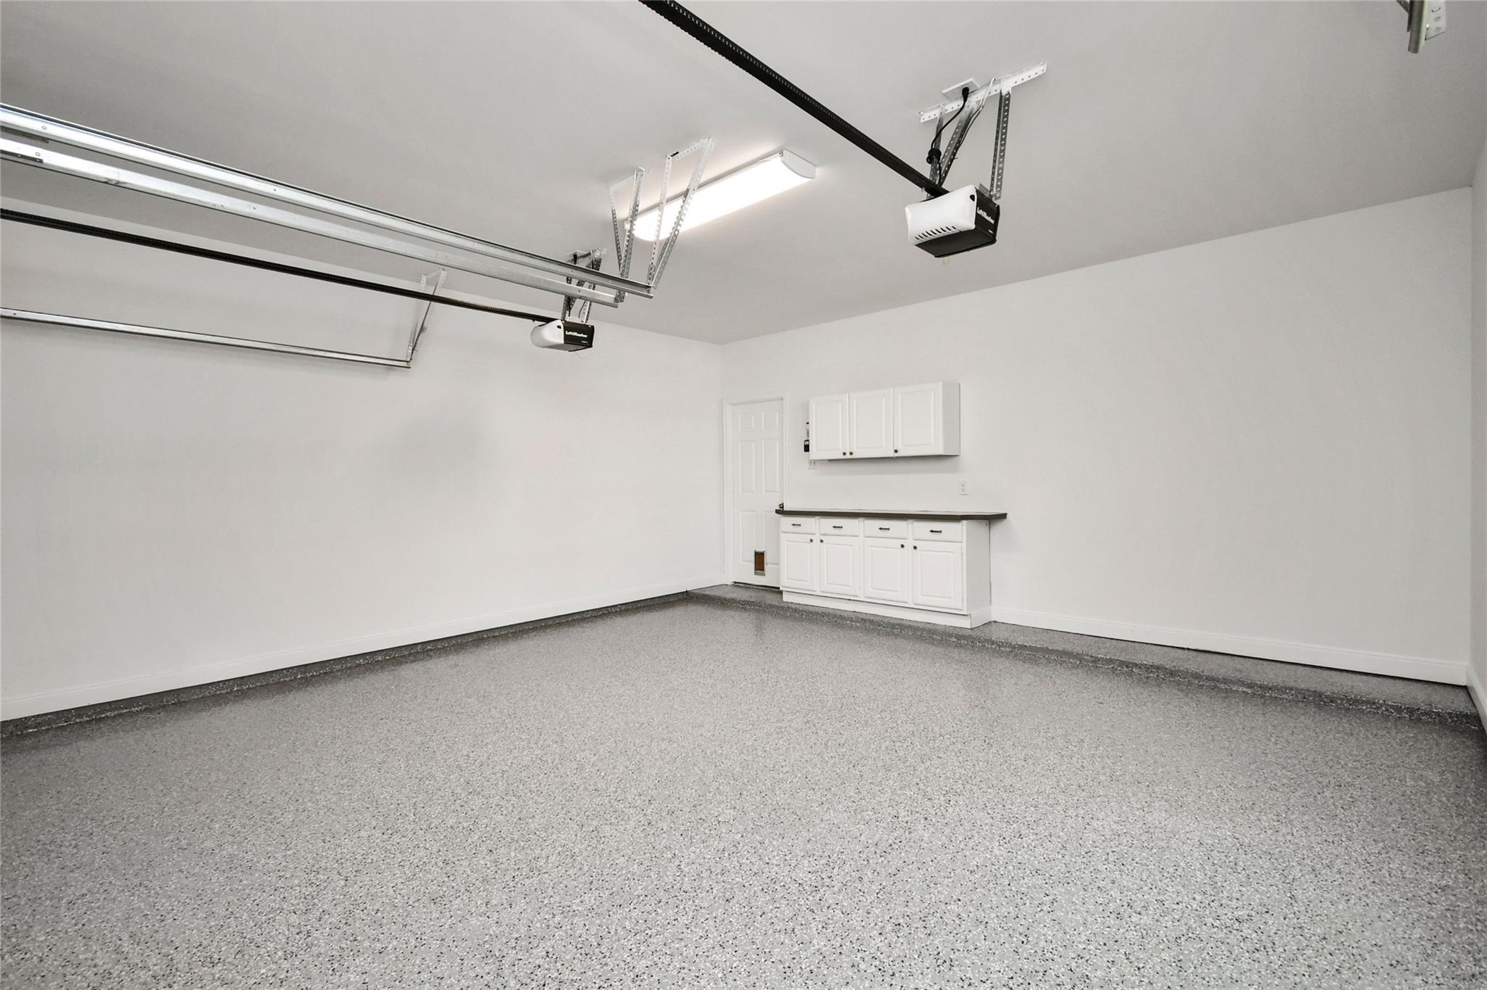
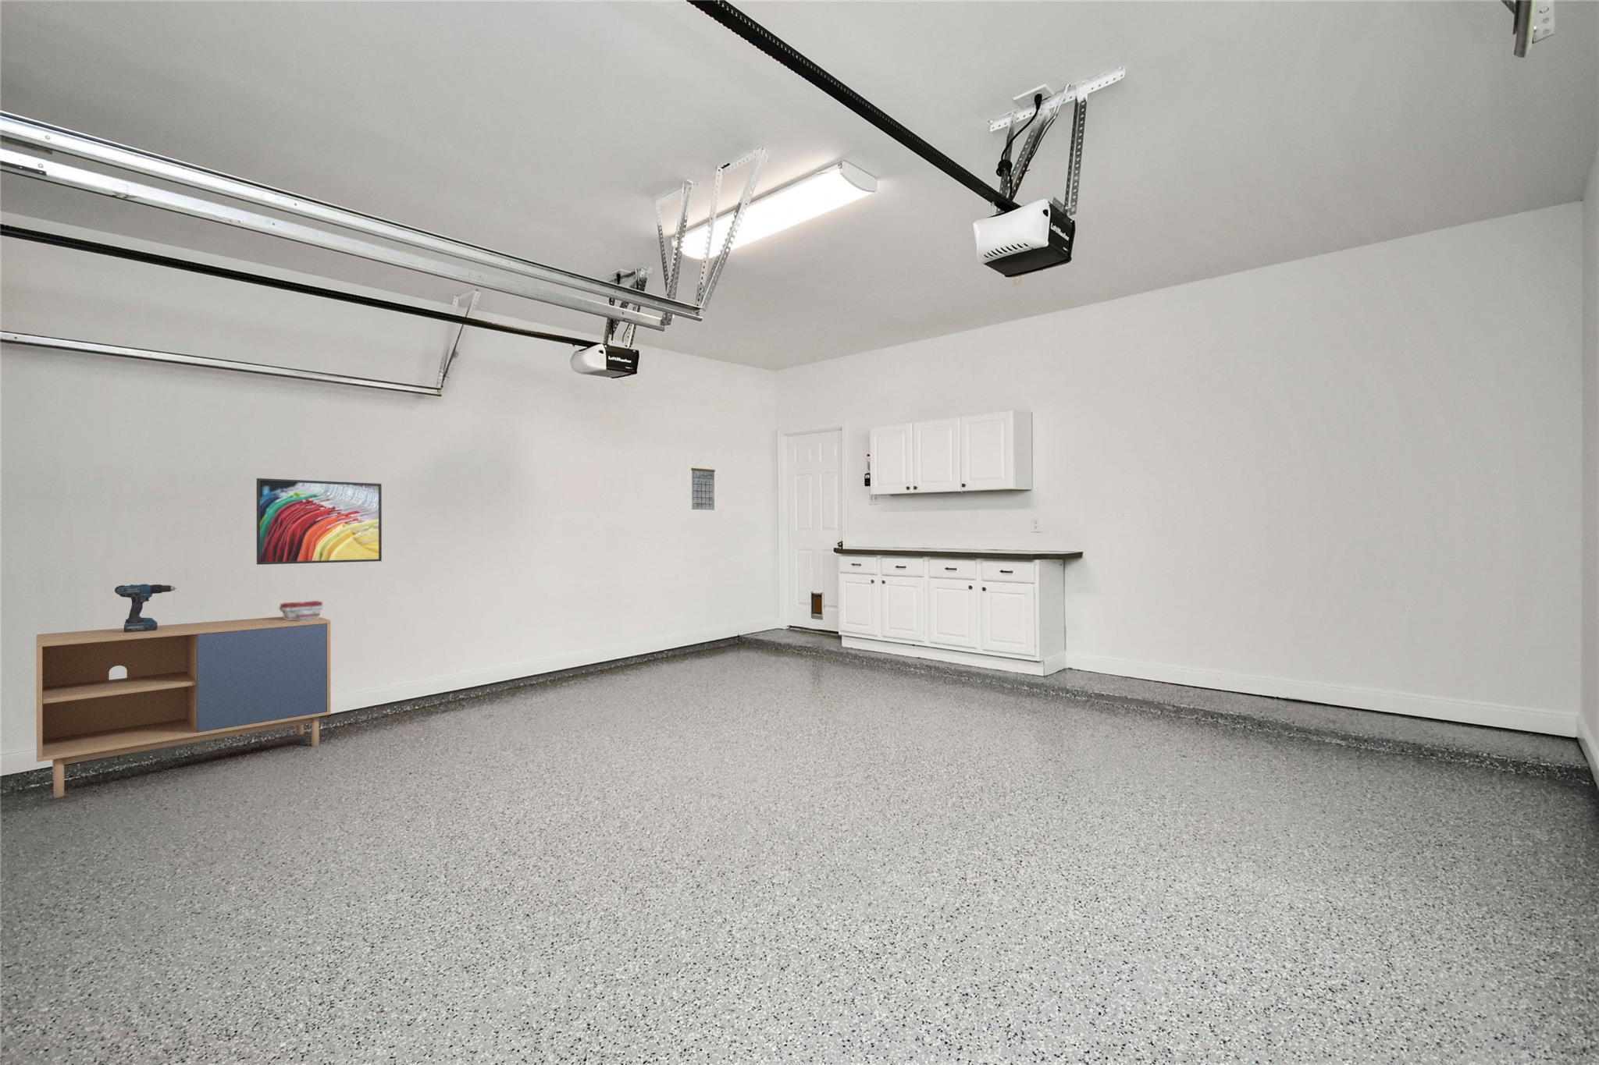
+ power drill (143, 606)
+ storage cabinet (195, 694)
+ first aid kit (303, 610)
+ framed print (322, 522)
+ calendar (703, 484)
